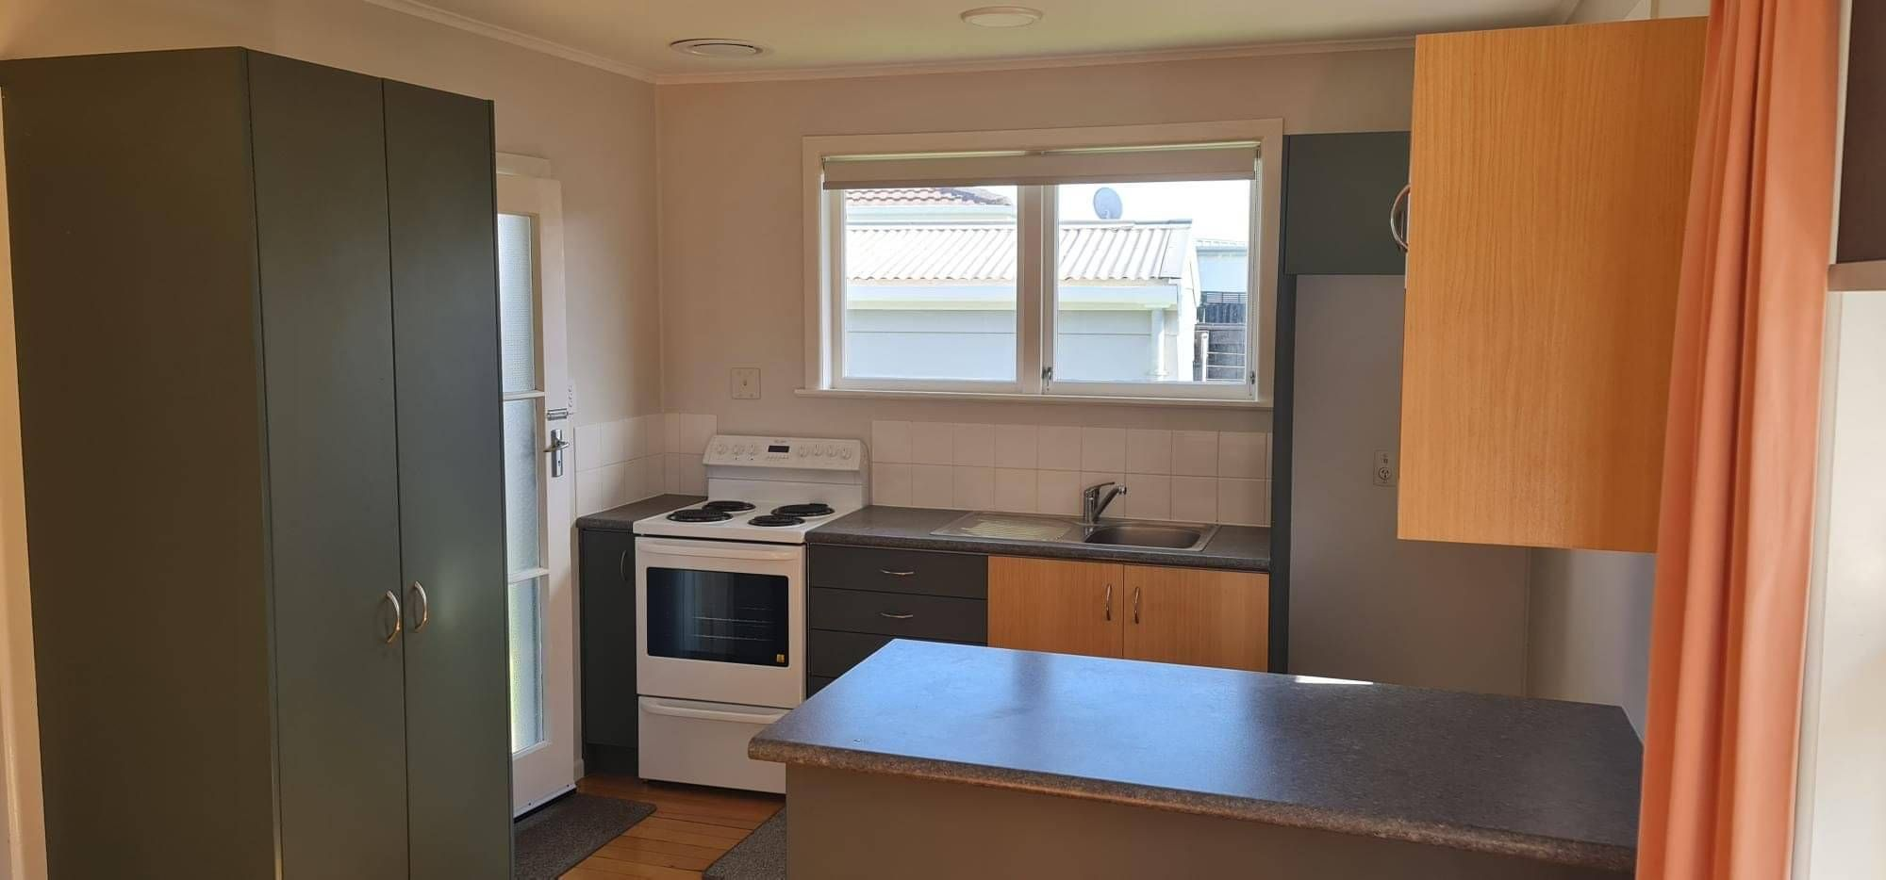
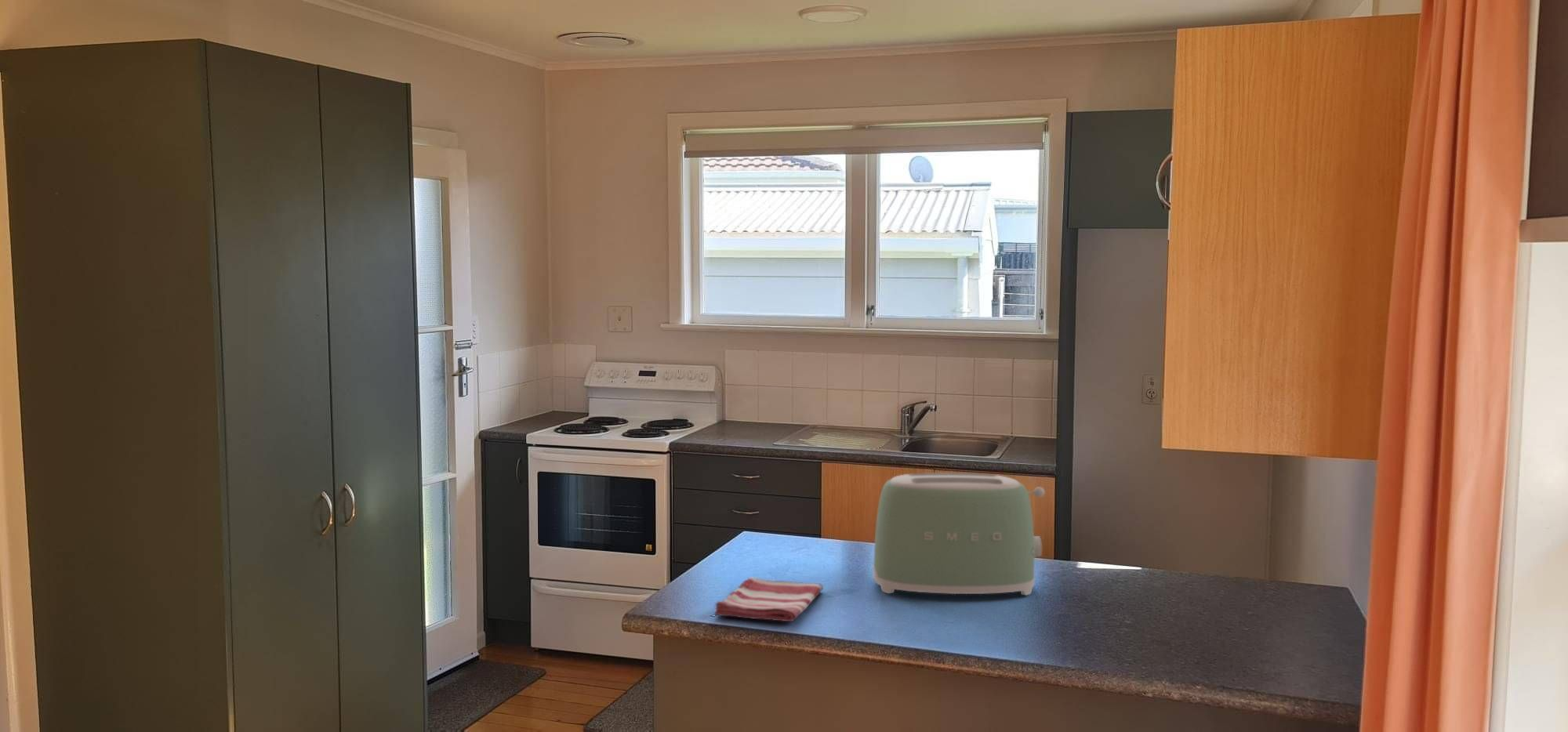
+ toaster (953, 531)
+ dish towel (771, 597)
